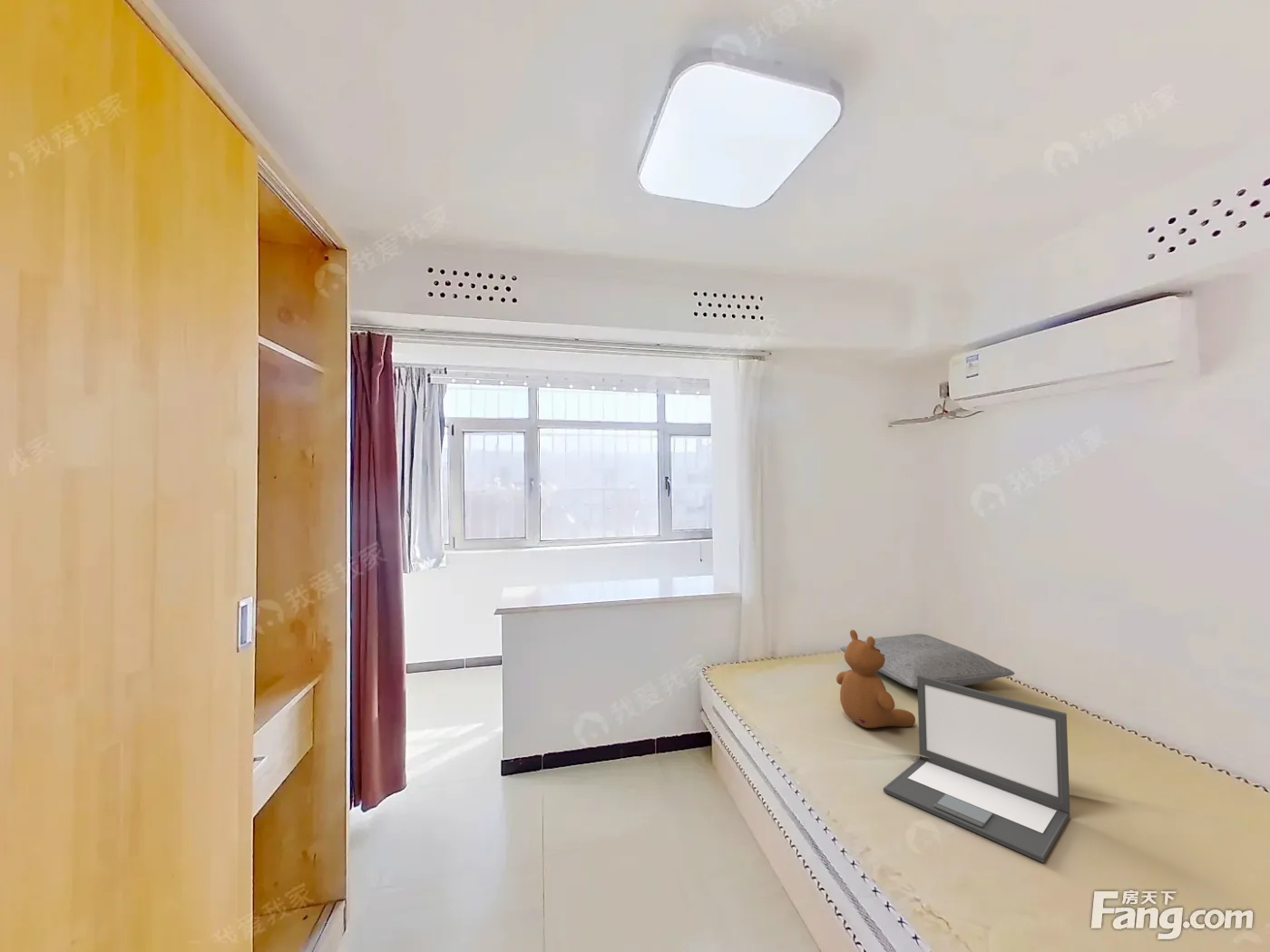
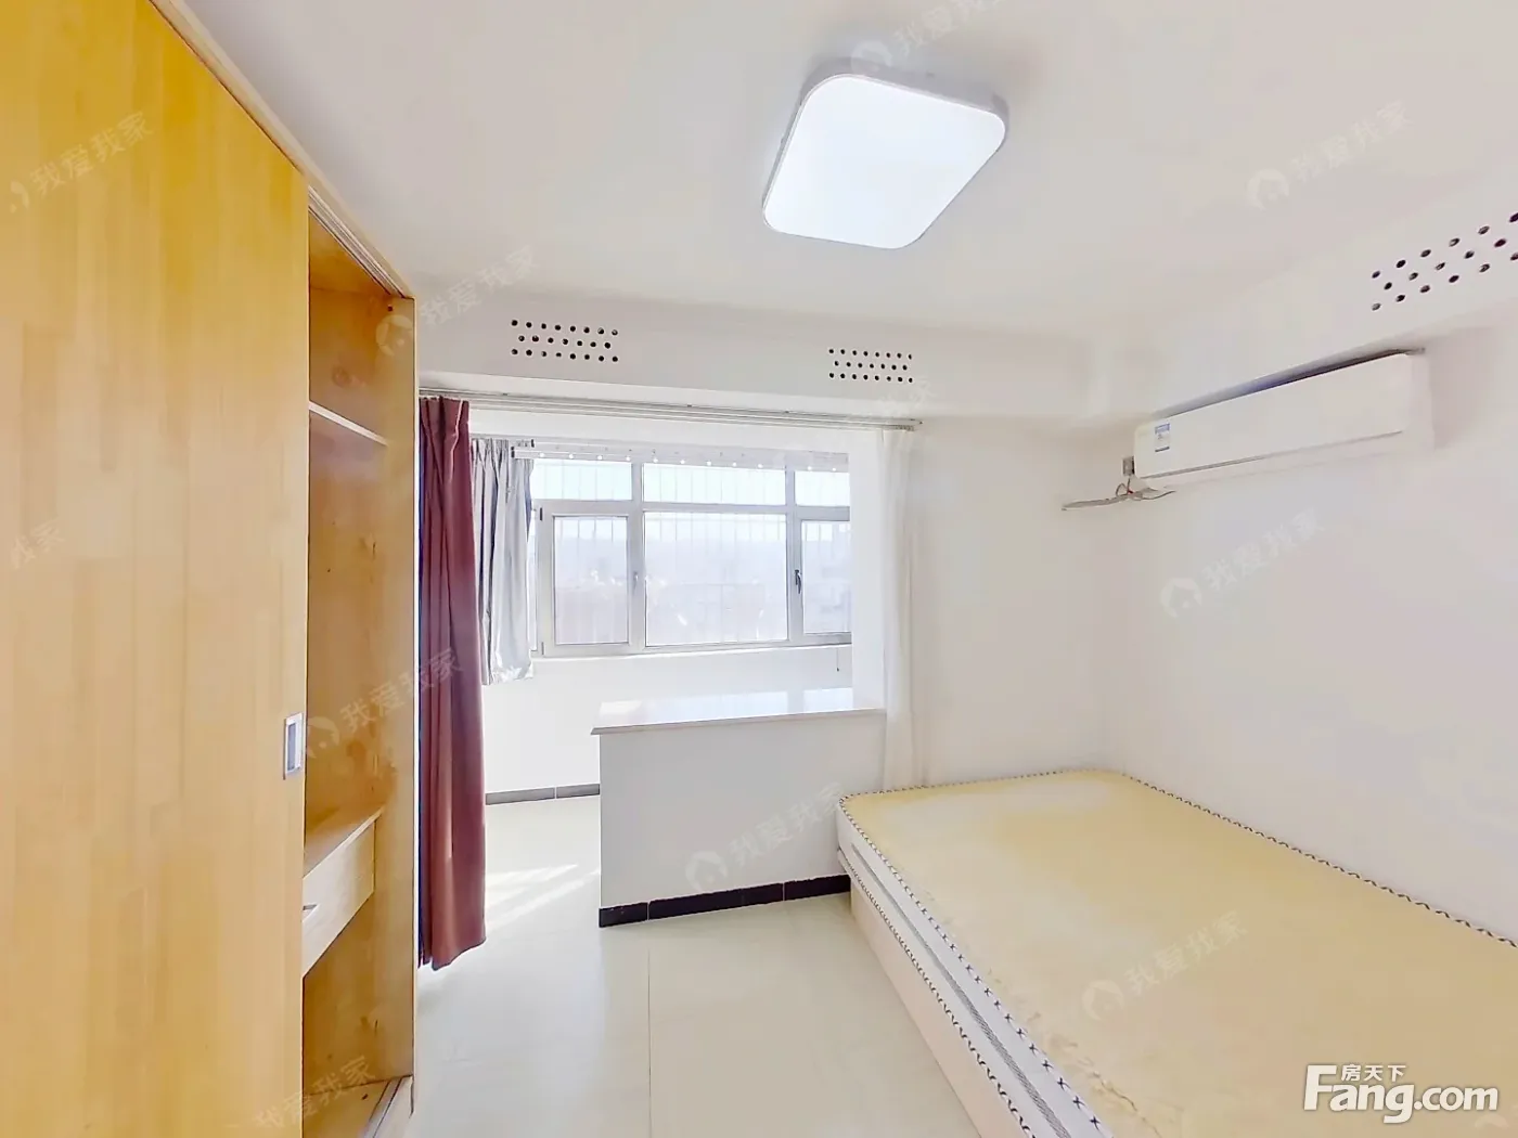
- pillow (920, 660)
- teddy bear (874, 676)
- laptop (971, 753)
